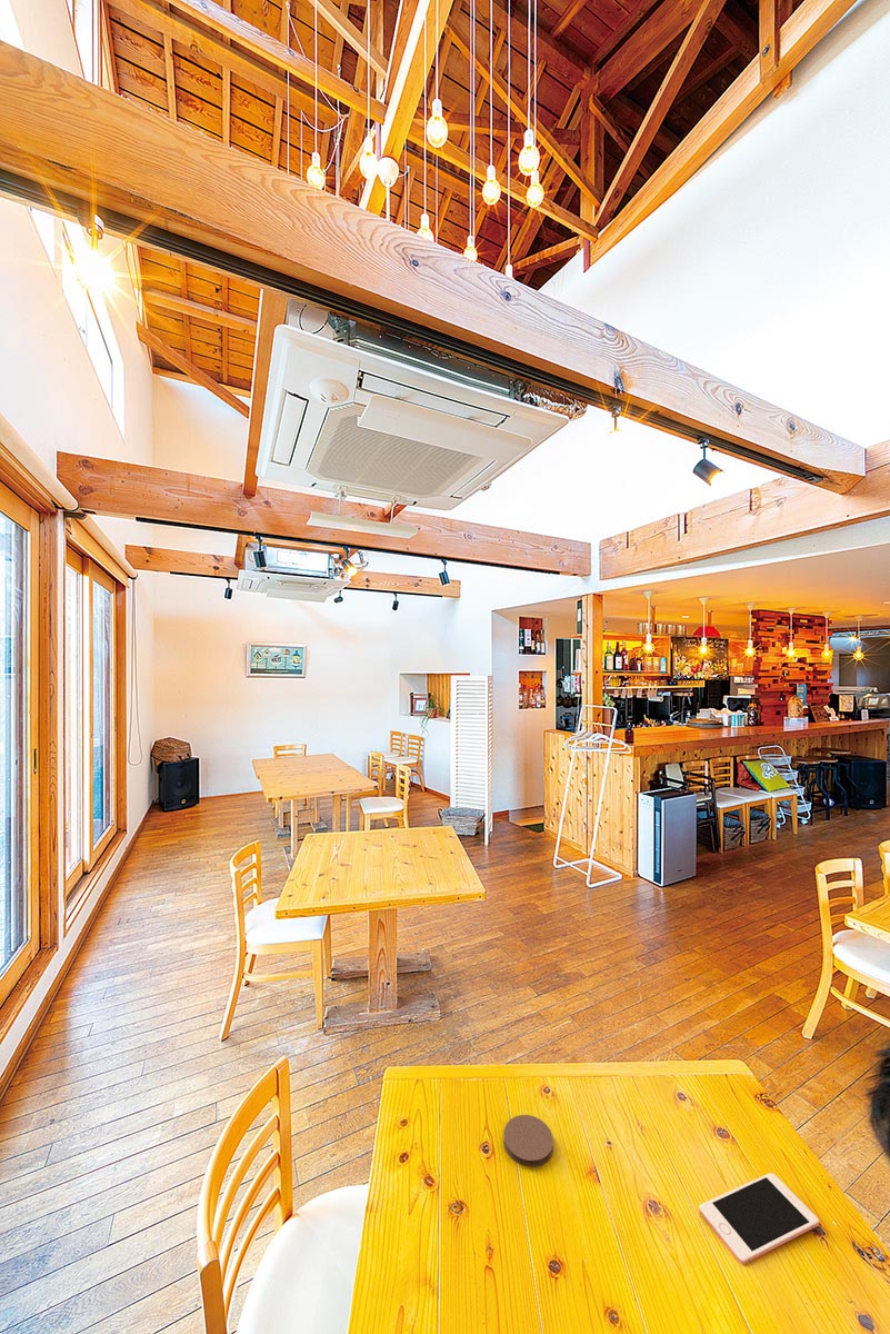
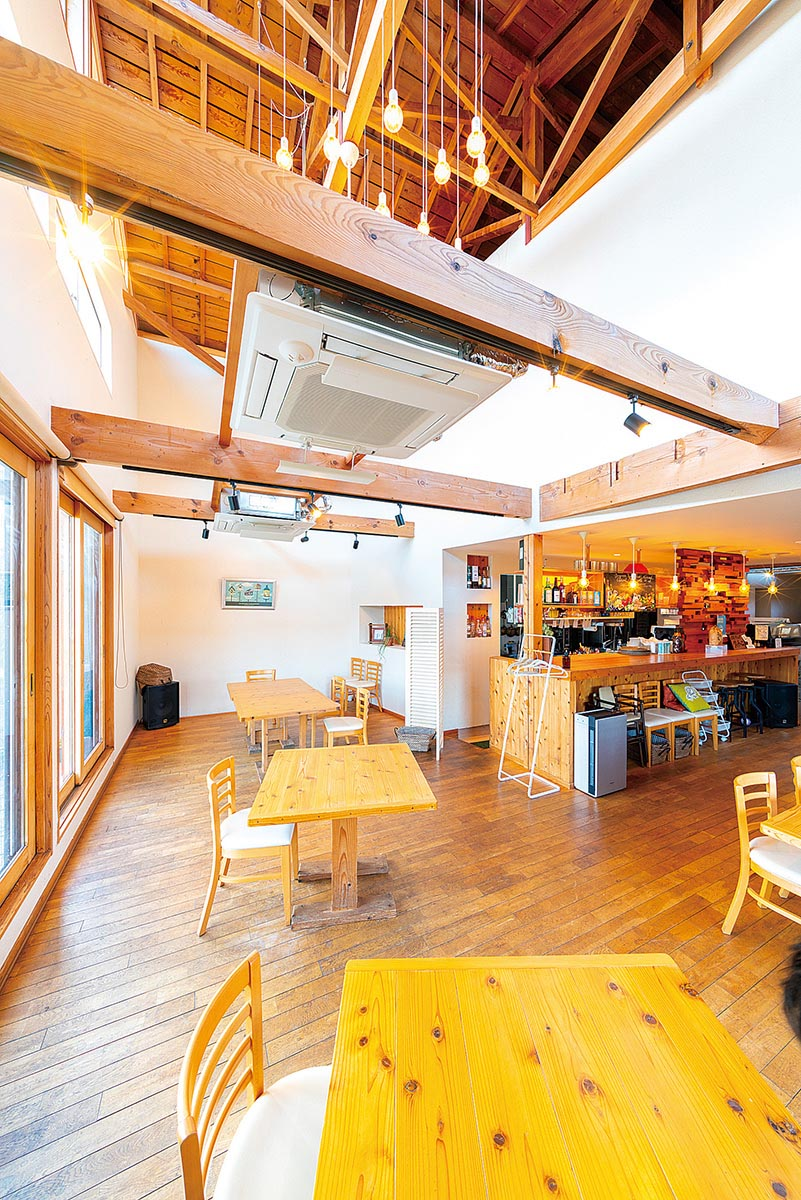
- coaster (528, 1139)
- cell phone (758, 1215)
